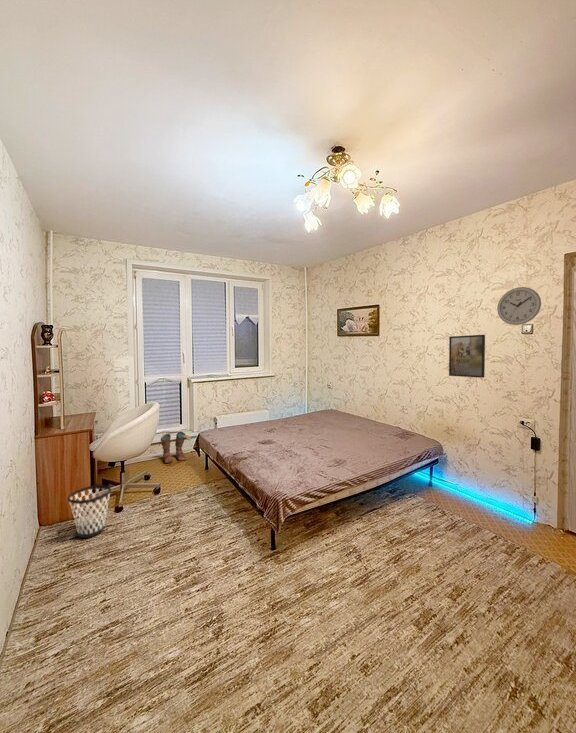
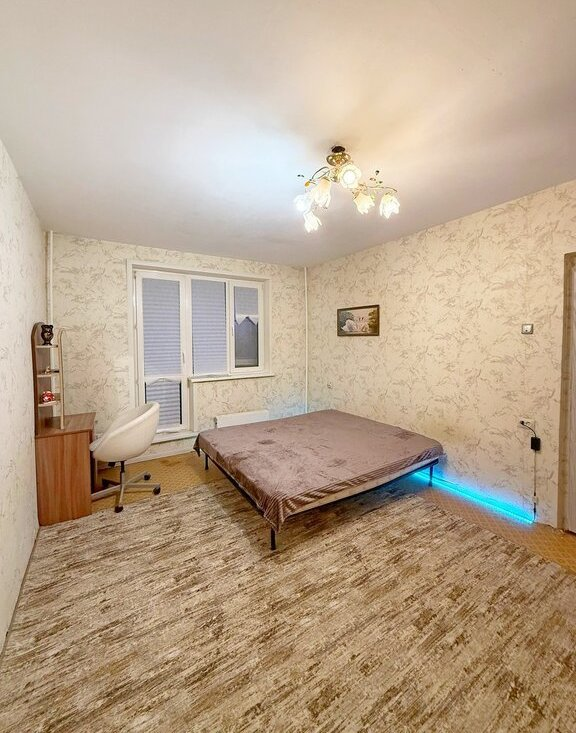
- wall clock (517, 306)
- wastebasket (90, 512)
- boots (176, 445)
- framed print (466, 356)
